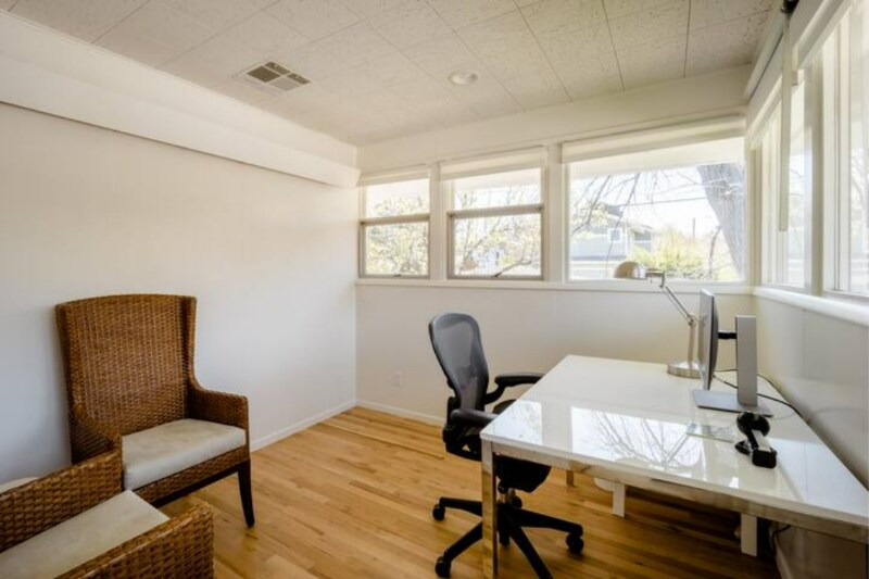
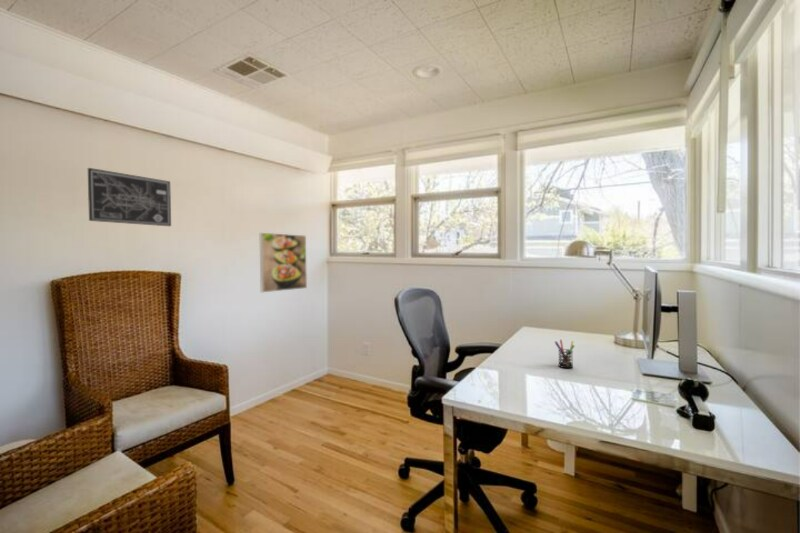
+ pen holder (566, 353)
+ wall art (132, 199)
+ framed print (284, 262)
